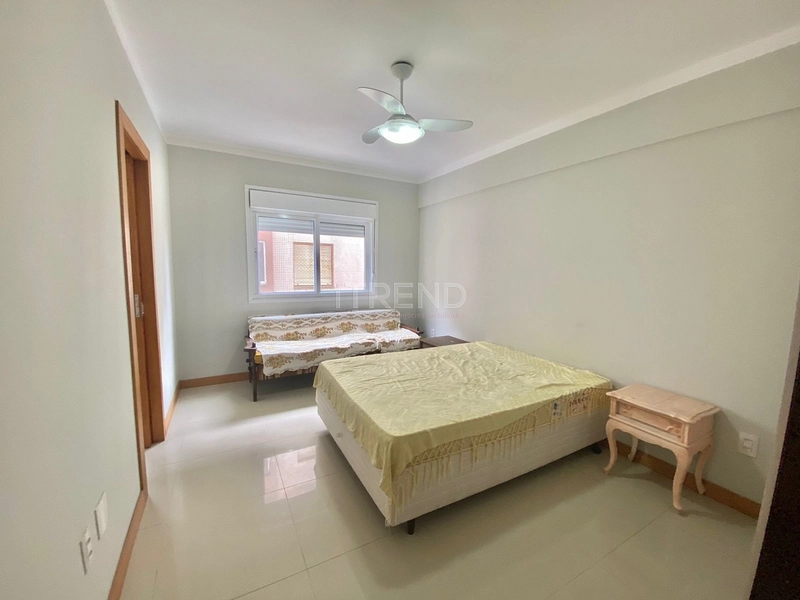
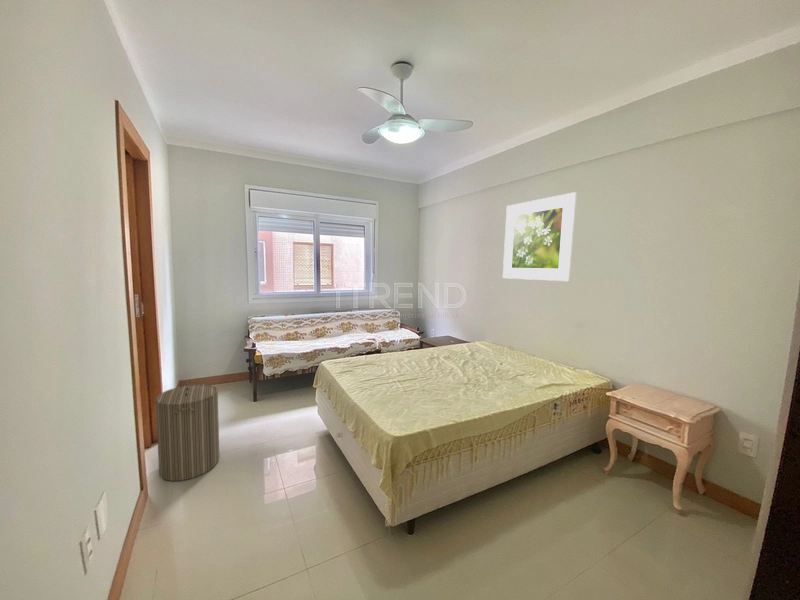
+ laundry hamper (189, 423)
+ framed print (535, 240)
